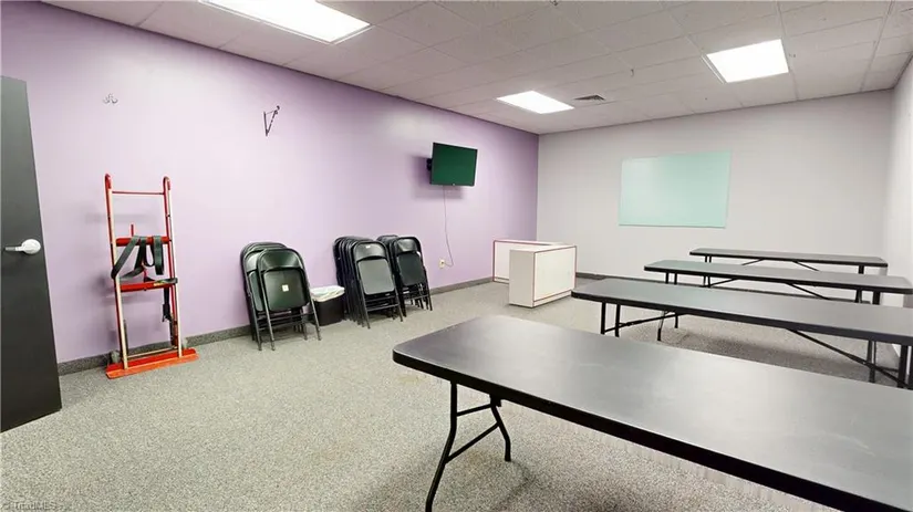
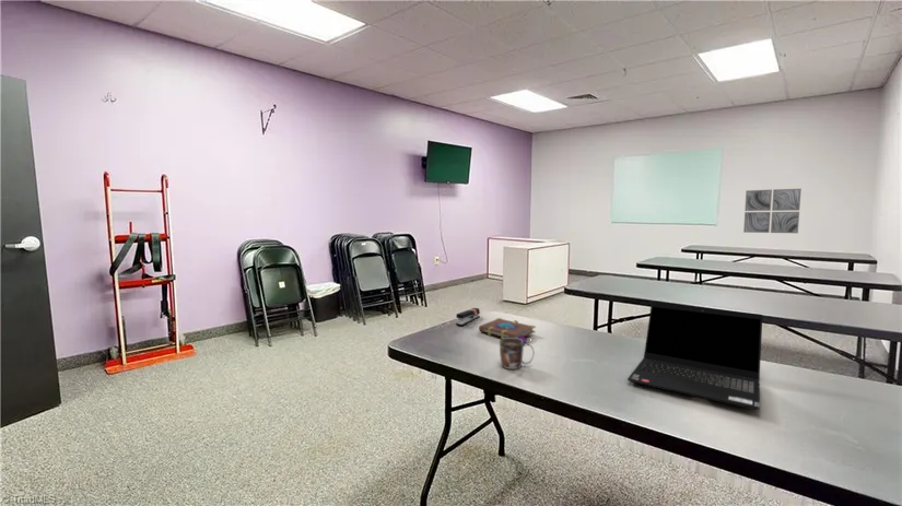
+ stapler (468, 315)
+ wall art (770, 210)
+ mug (516, 353)
+ book (511, 328)
+ laptop computer (695, 348)
